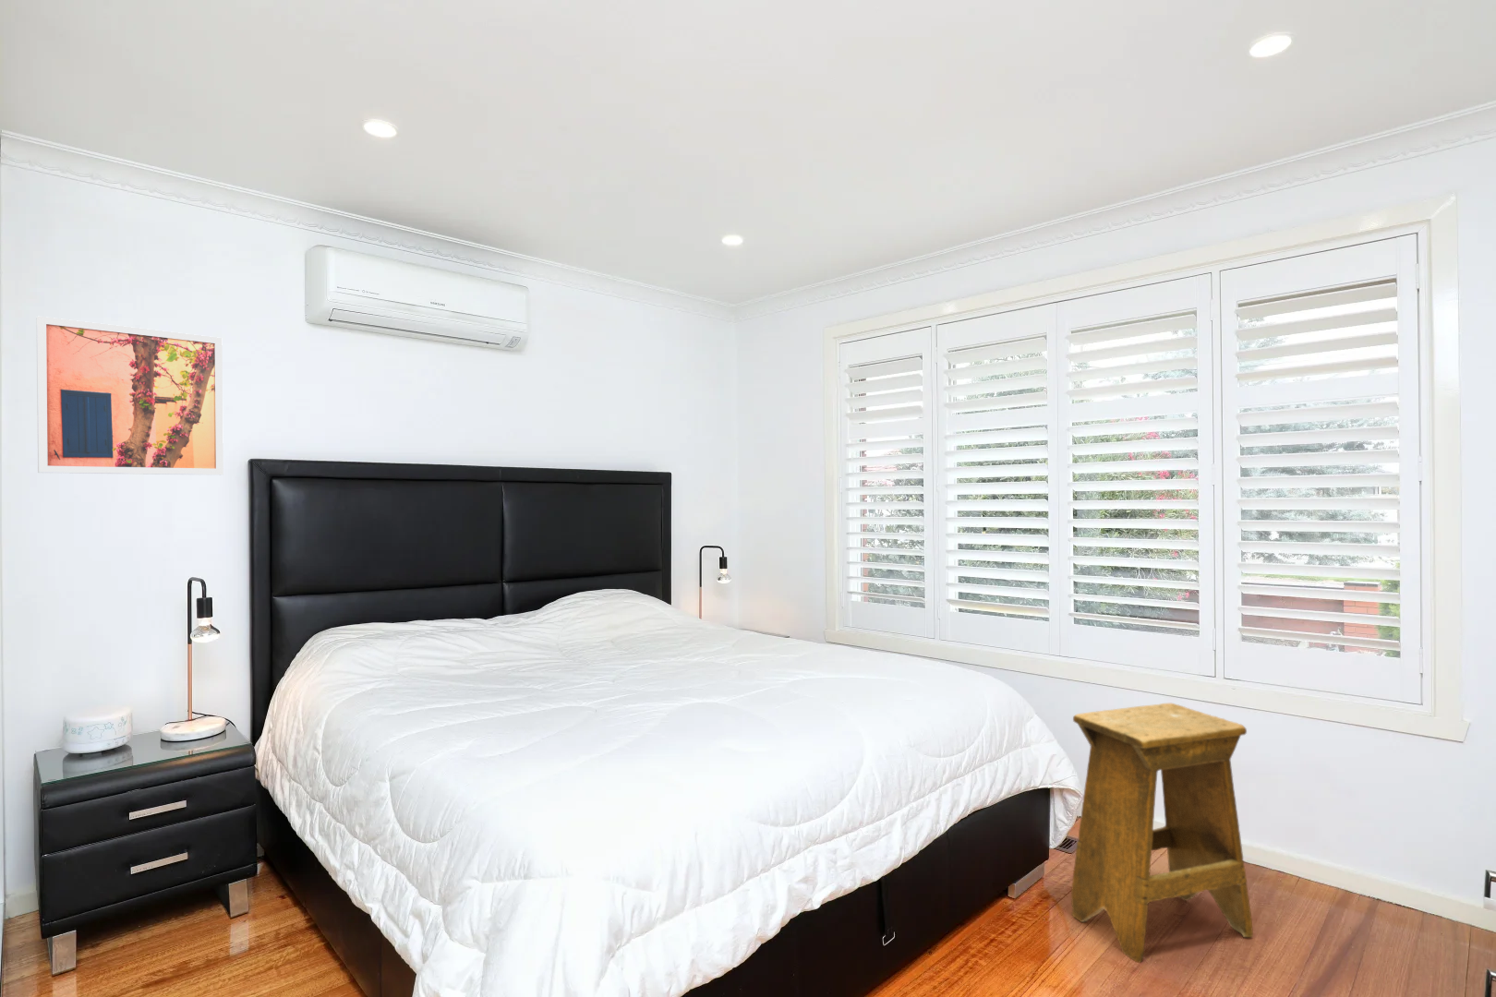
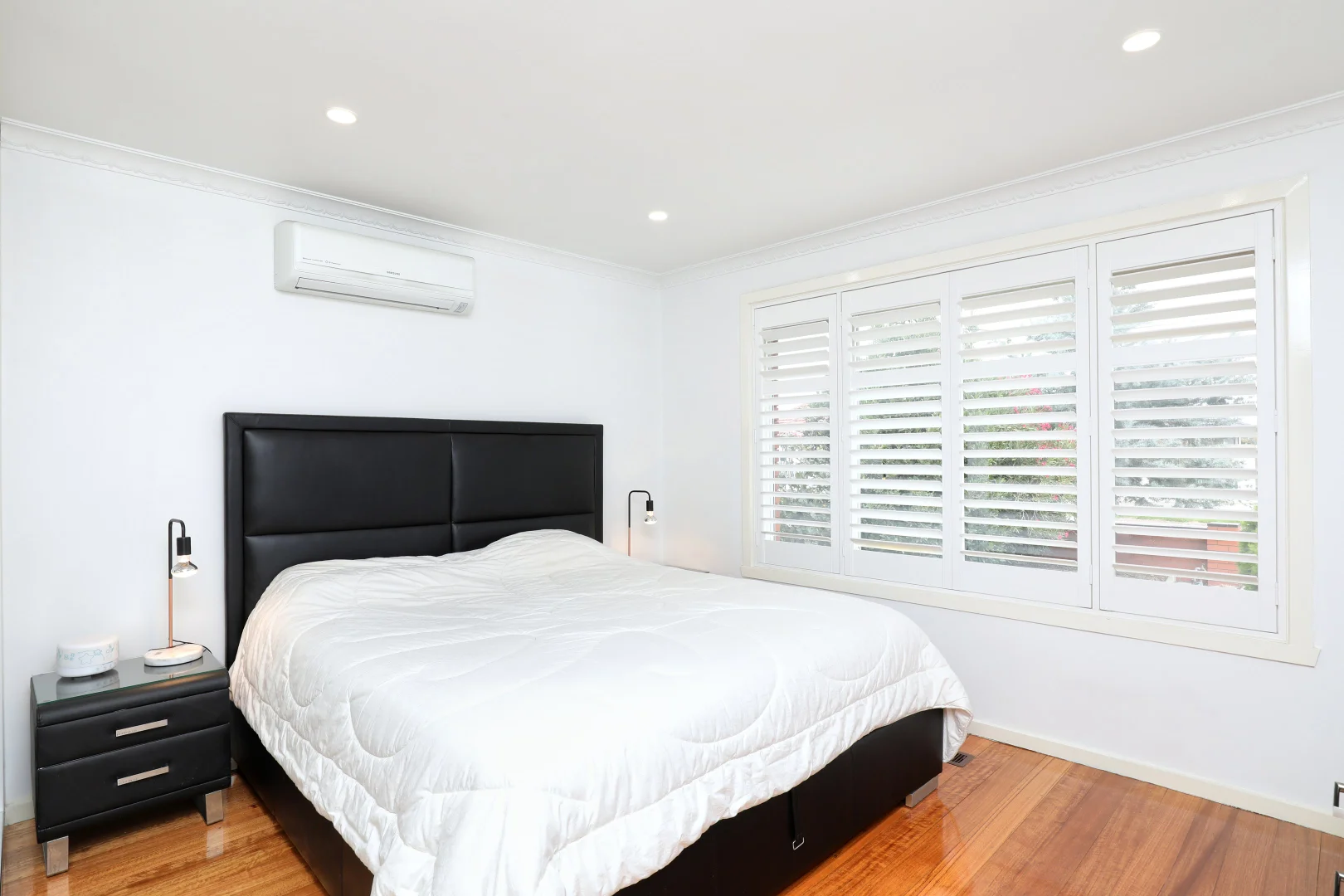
- wall art (135, 401)
- stool (1152, 821)
